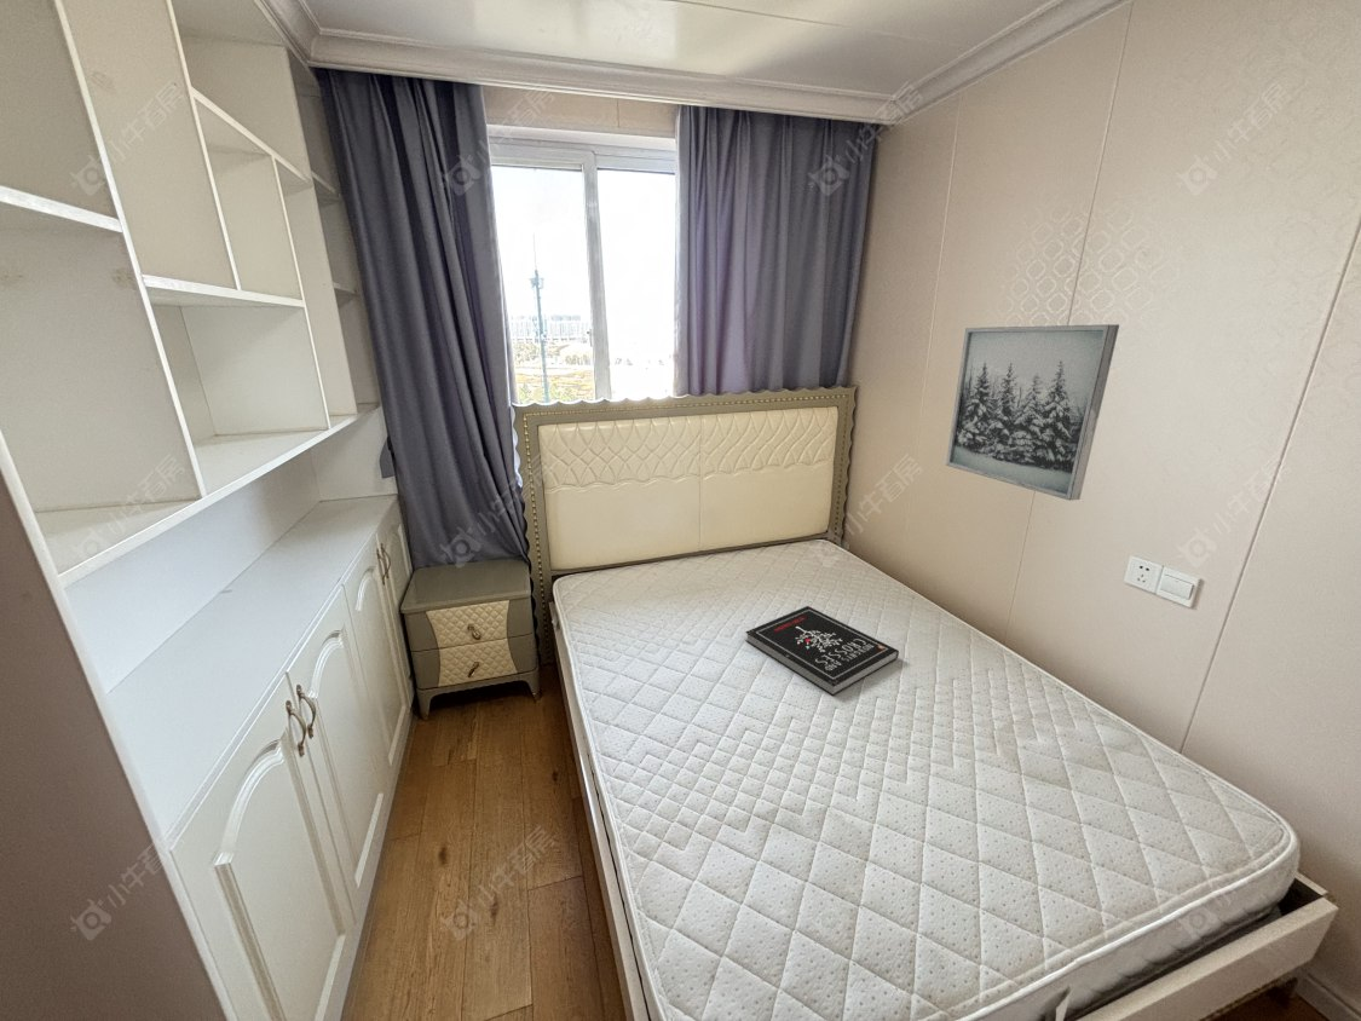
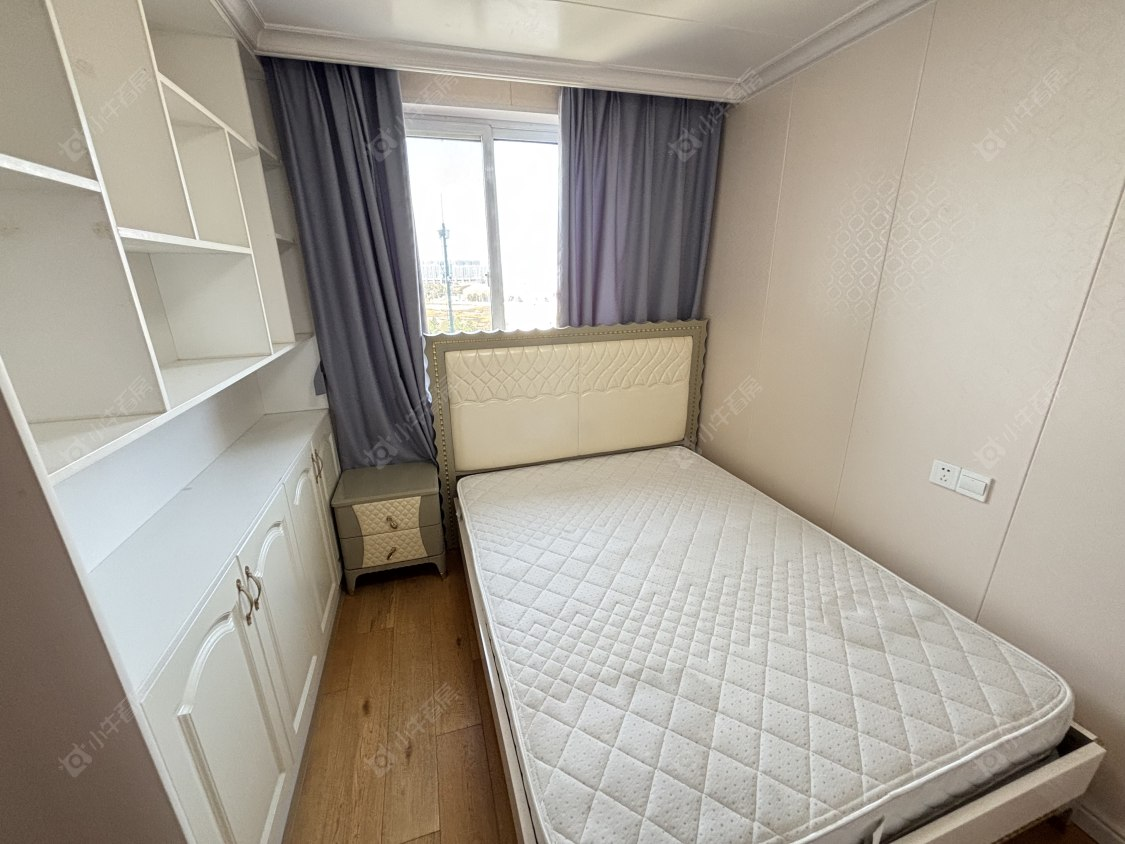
- book (819, 644)
- wall art (1017, 406)
